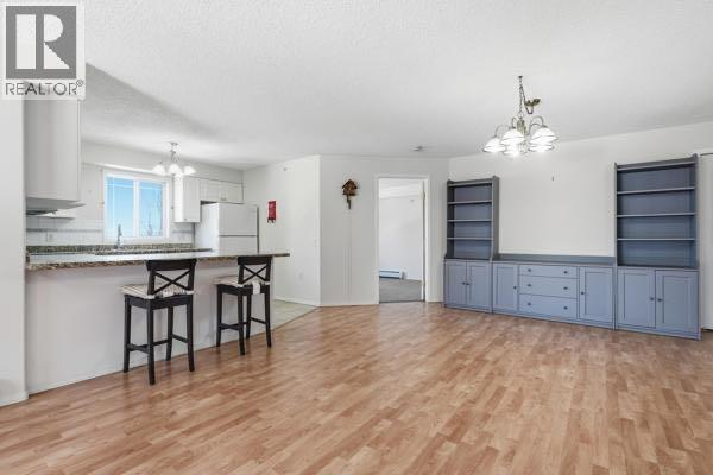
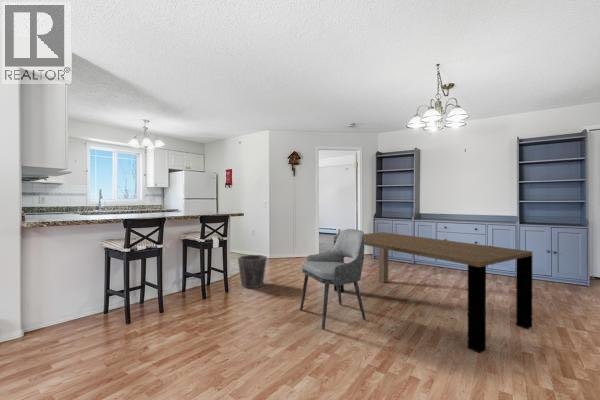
+ dining table (419, 255)
+ waste bin (252, 271)
+ dining chair (335, 272)
